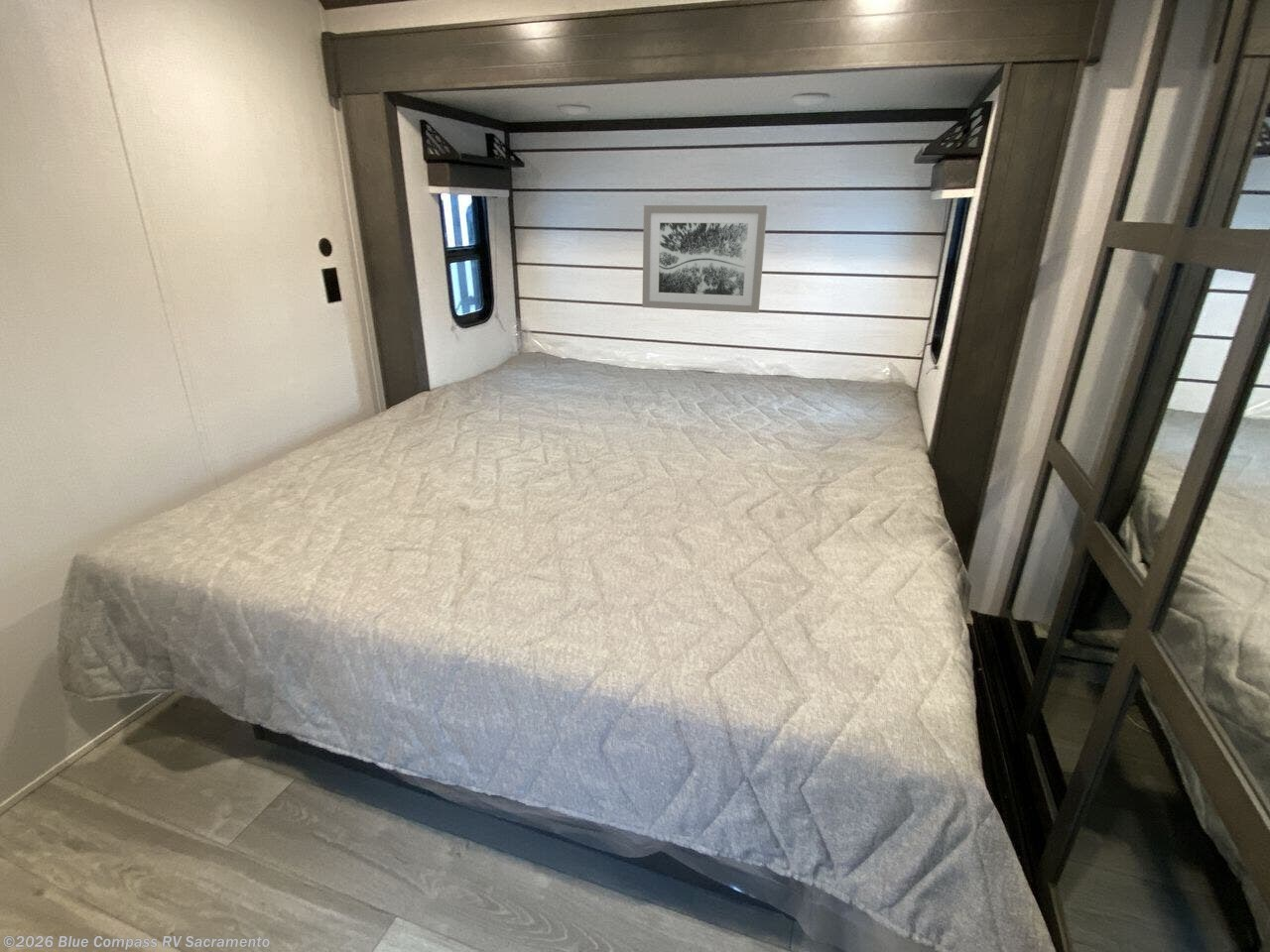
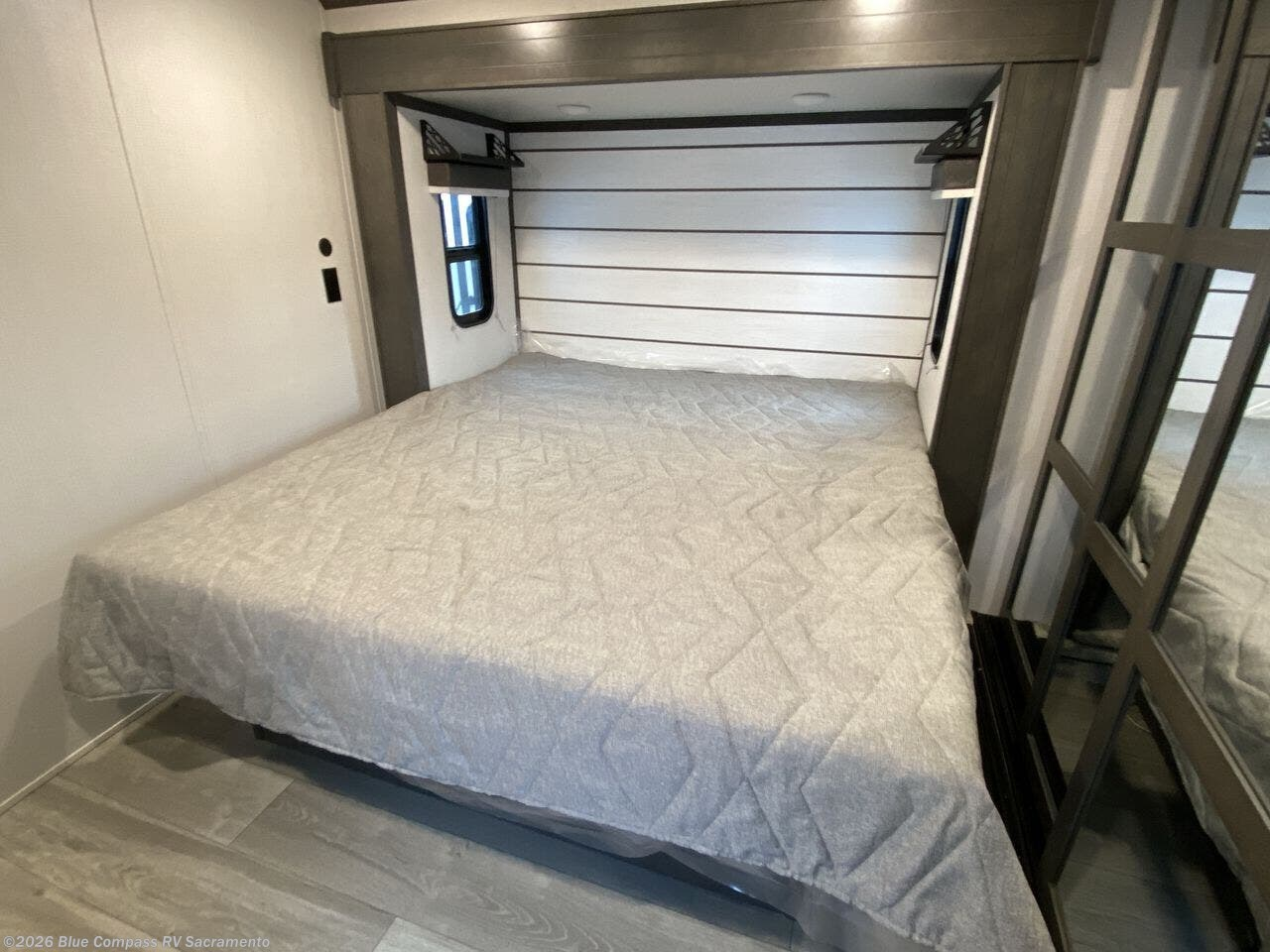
- wall art (701, 259)
